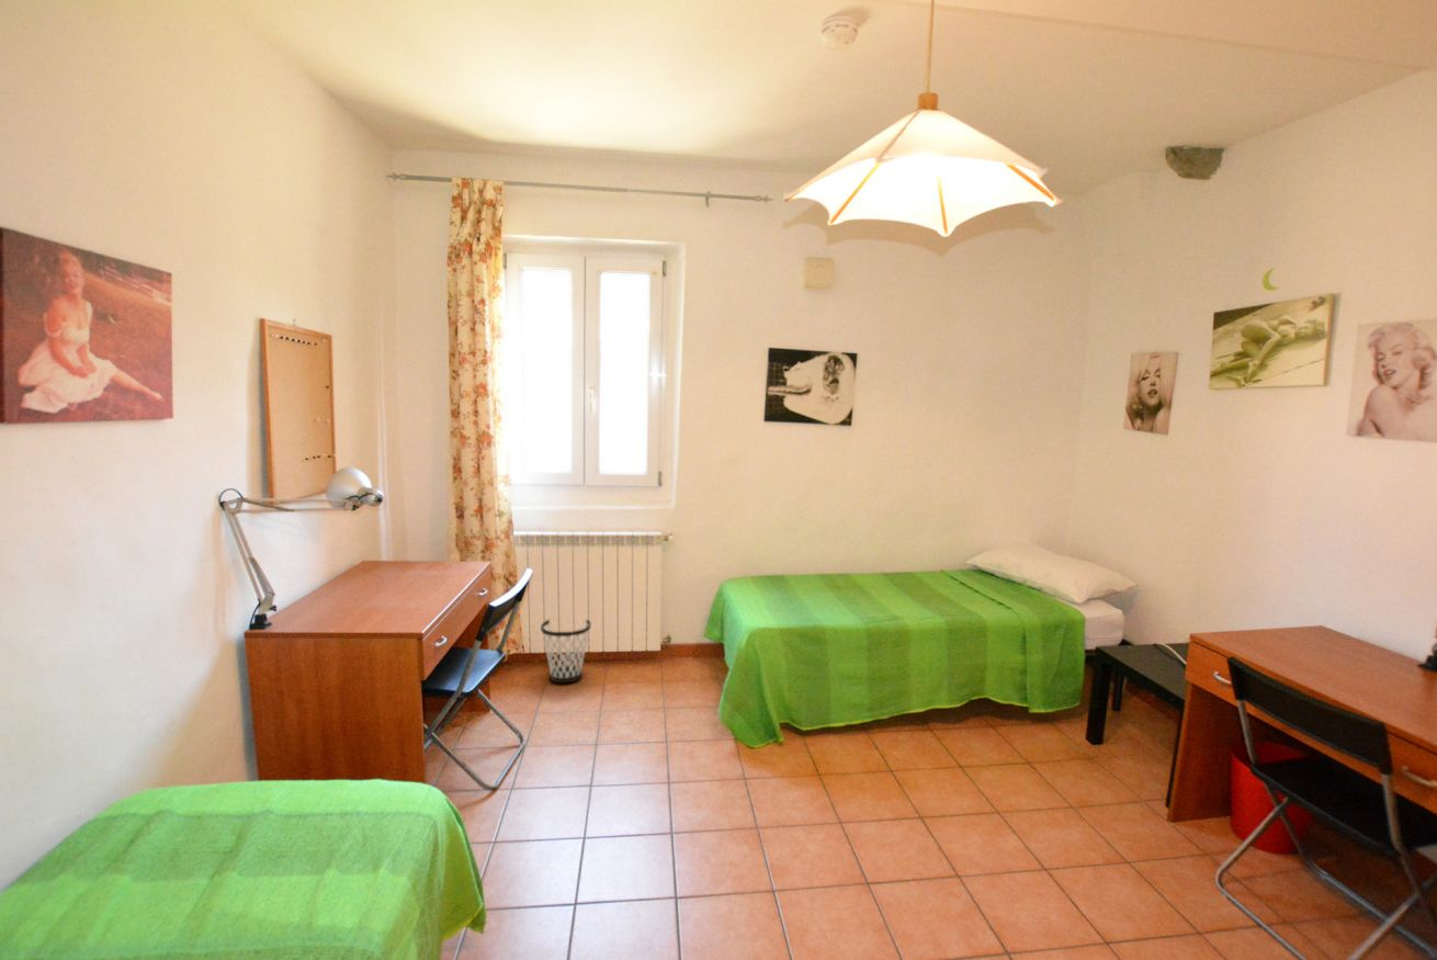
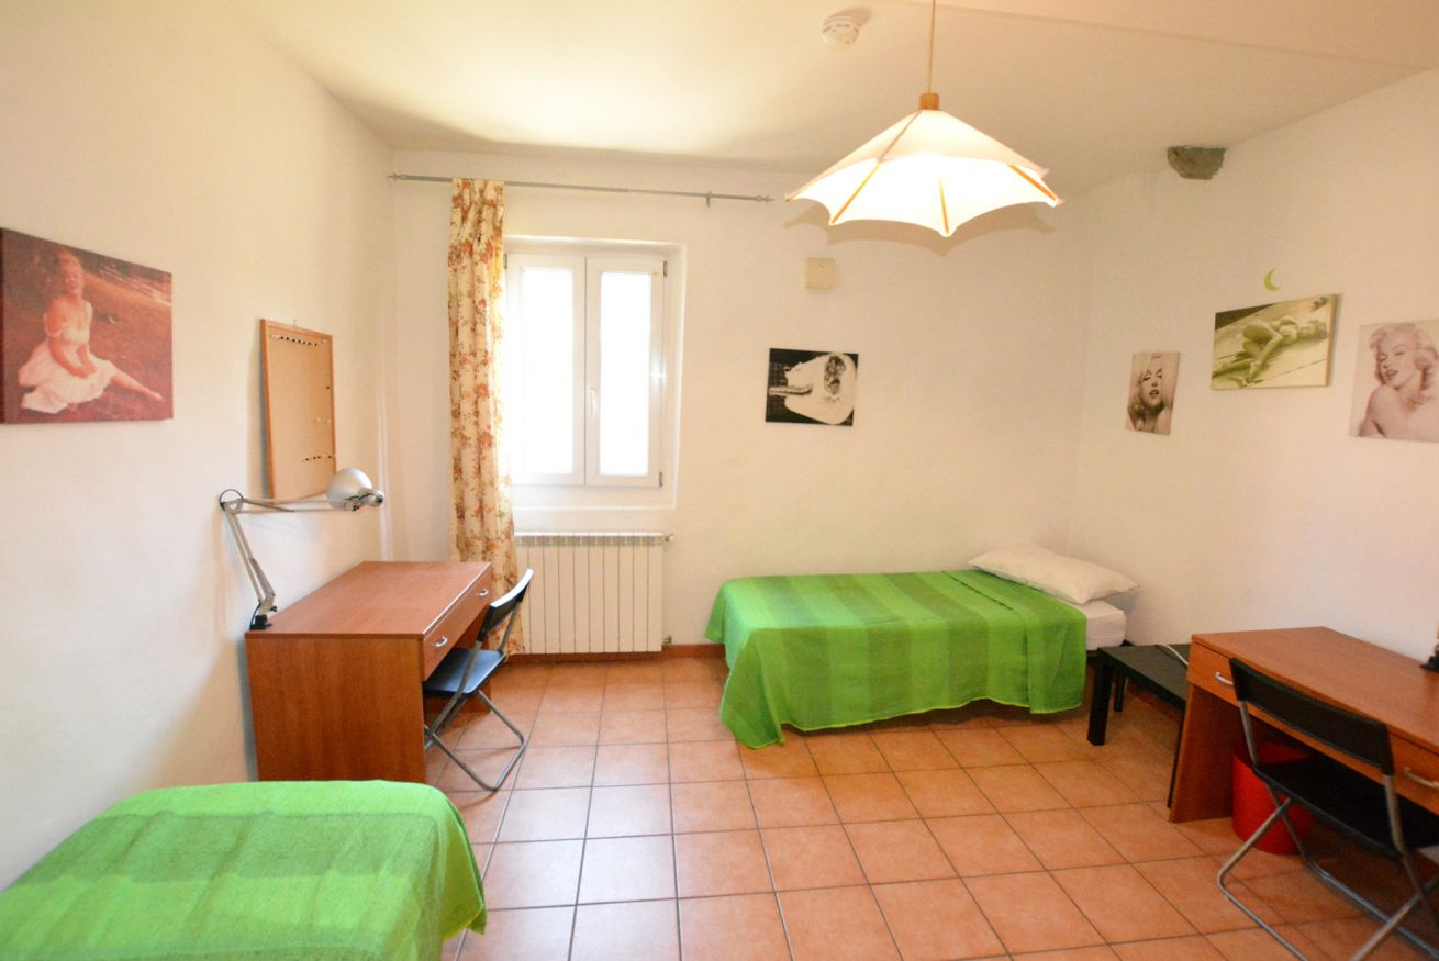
- wastebasket (566, 651)
